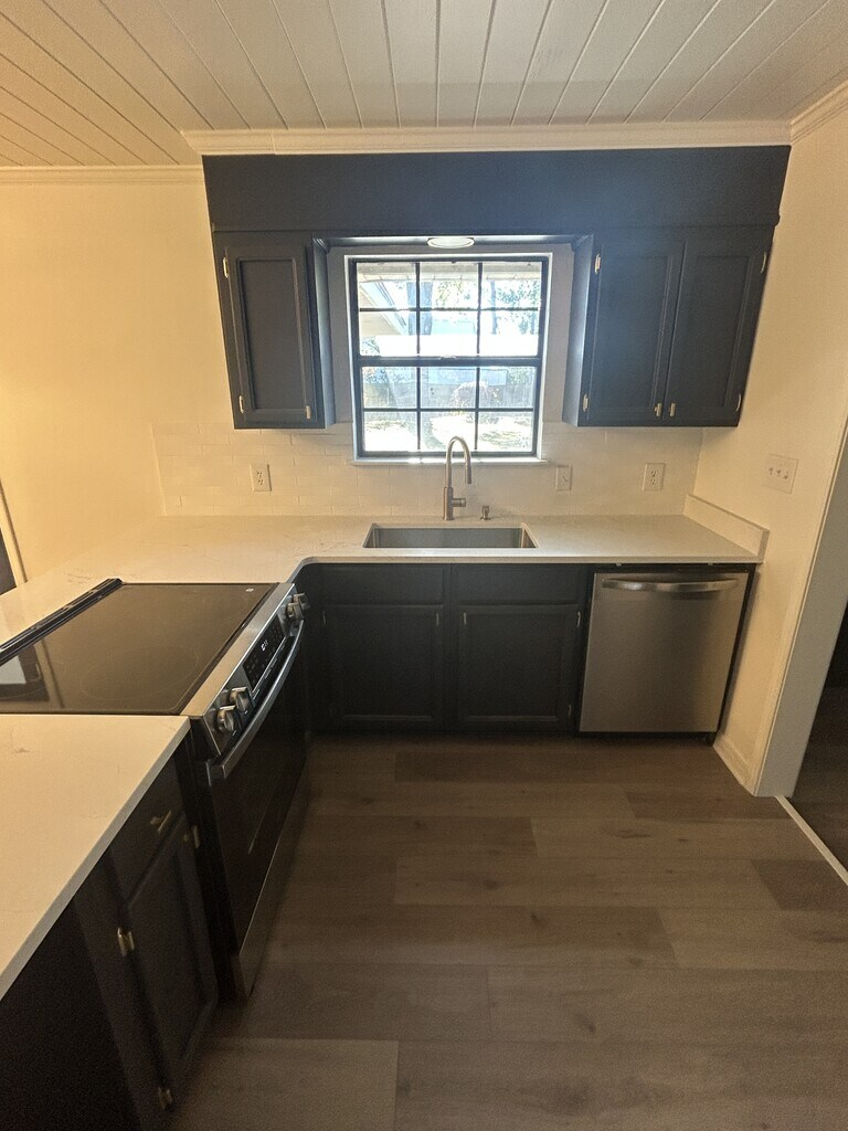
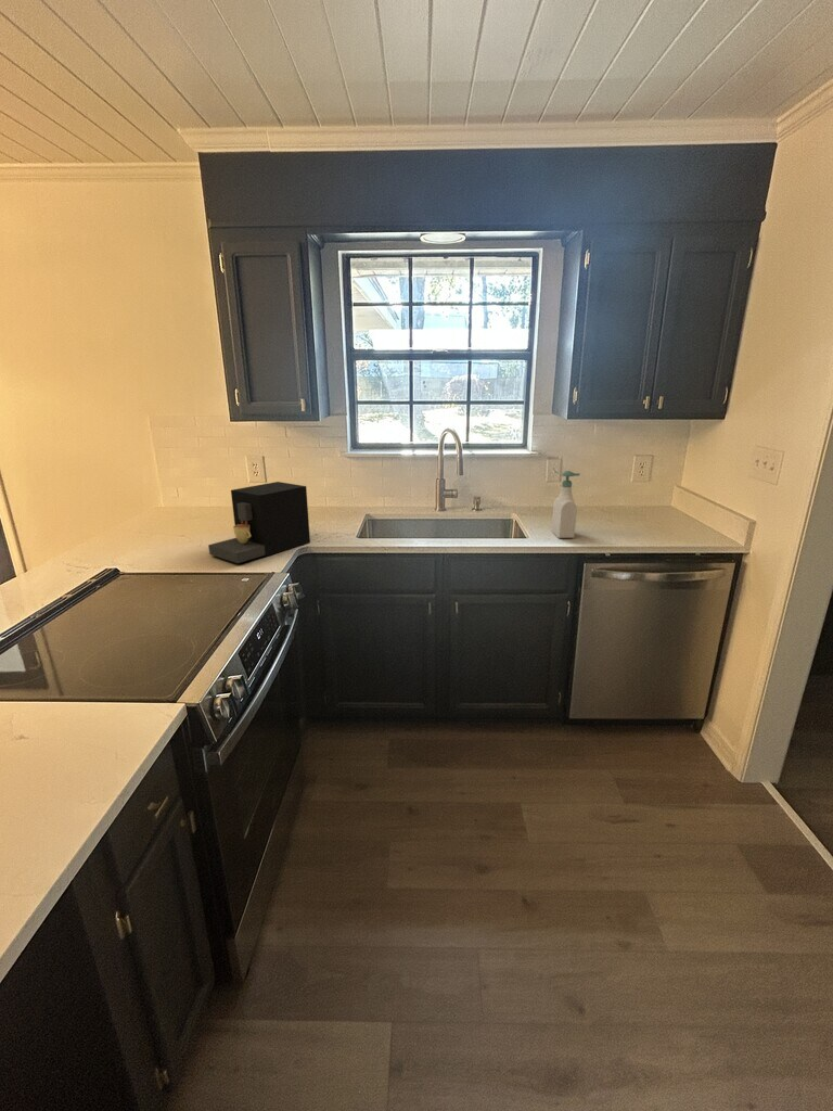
+ soap bottle (567, 502)
+ coffee maker (258, 520)
